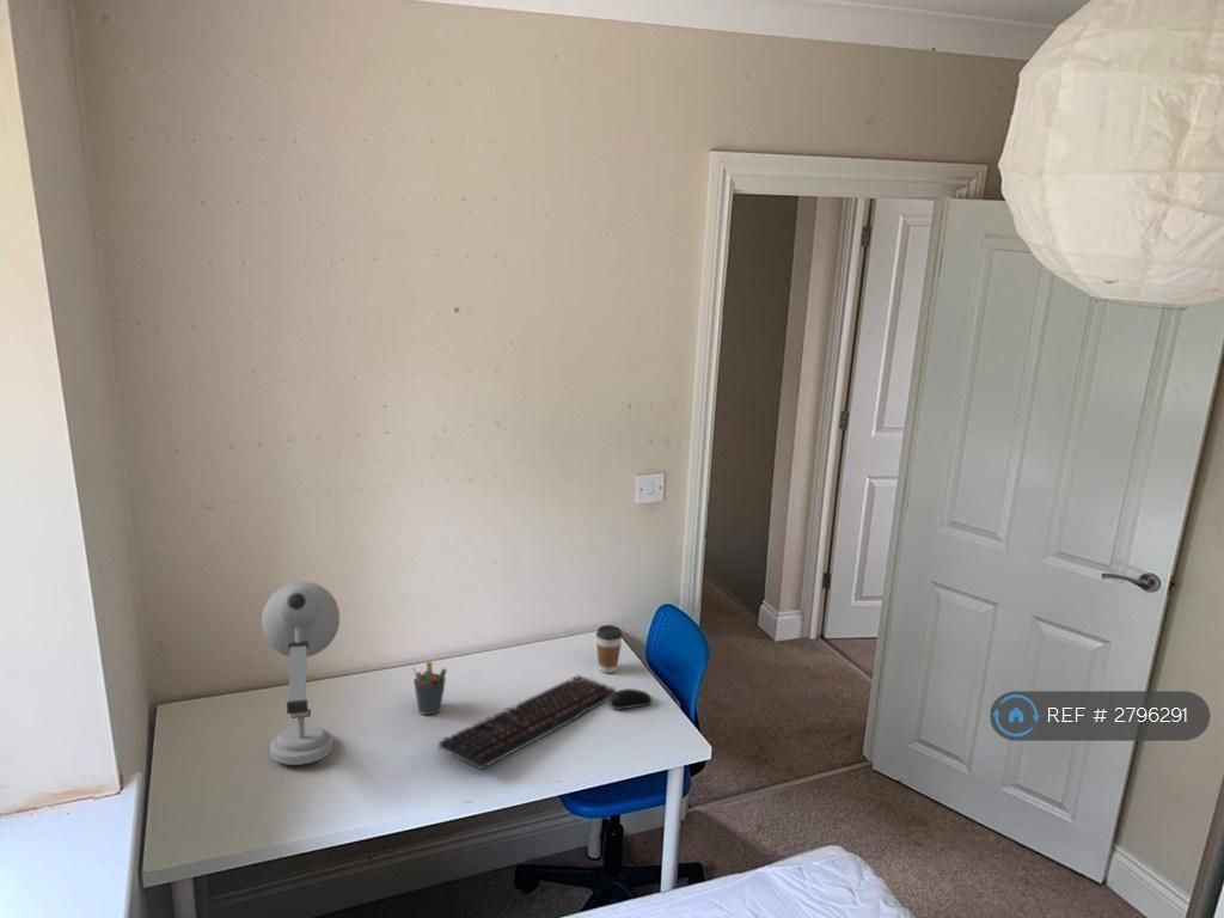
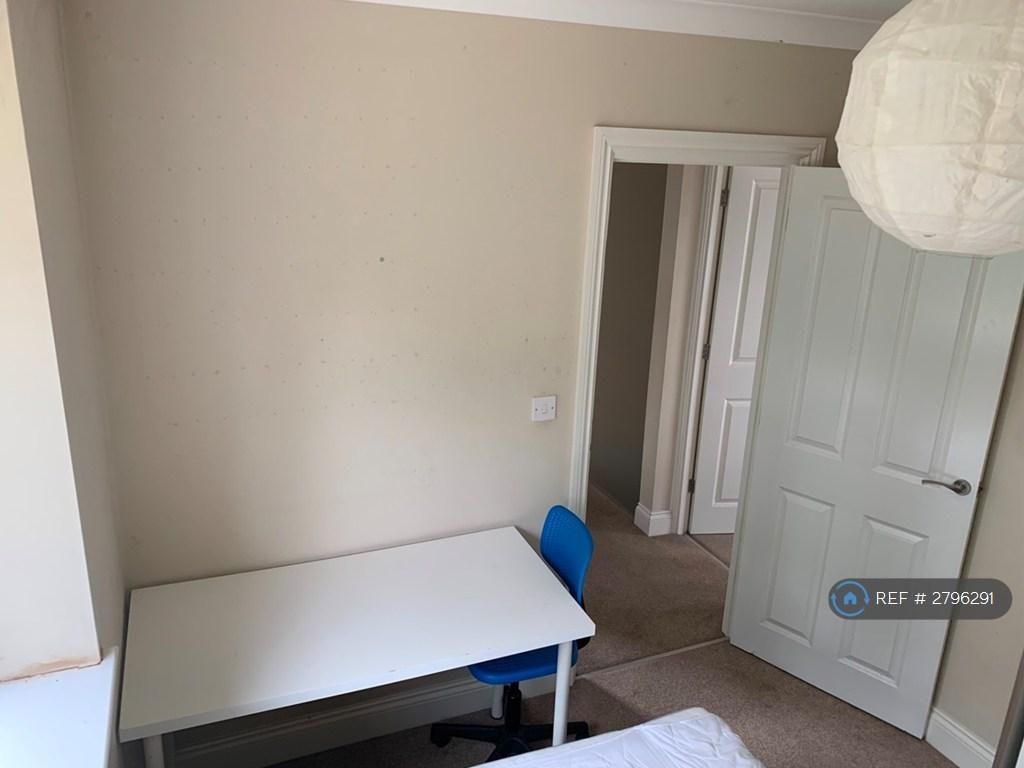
- coffee cup (608, 649)
- desk lamp (300, 663)
- computer mouse (630, 697)
- keyboard (533, 716)
- pen holder (429, 686)
